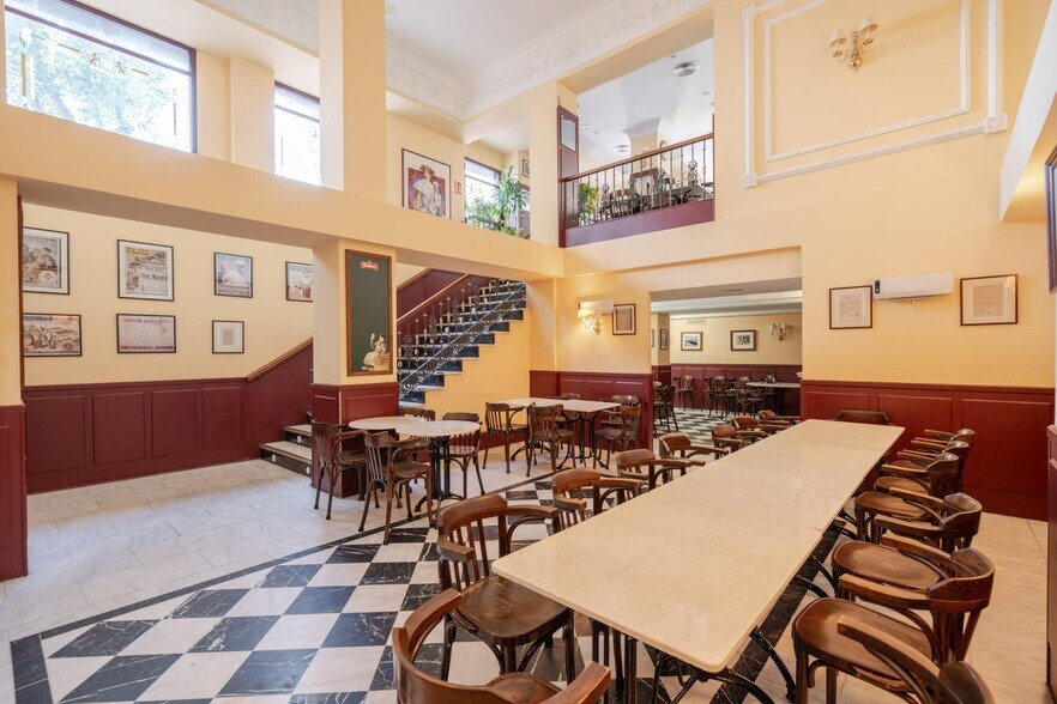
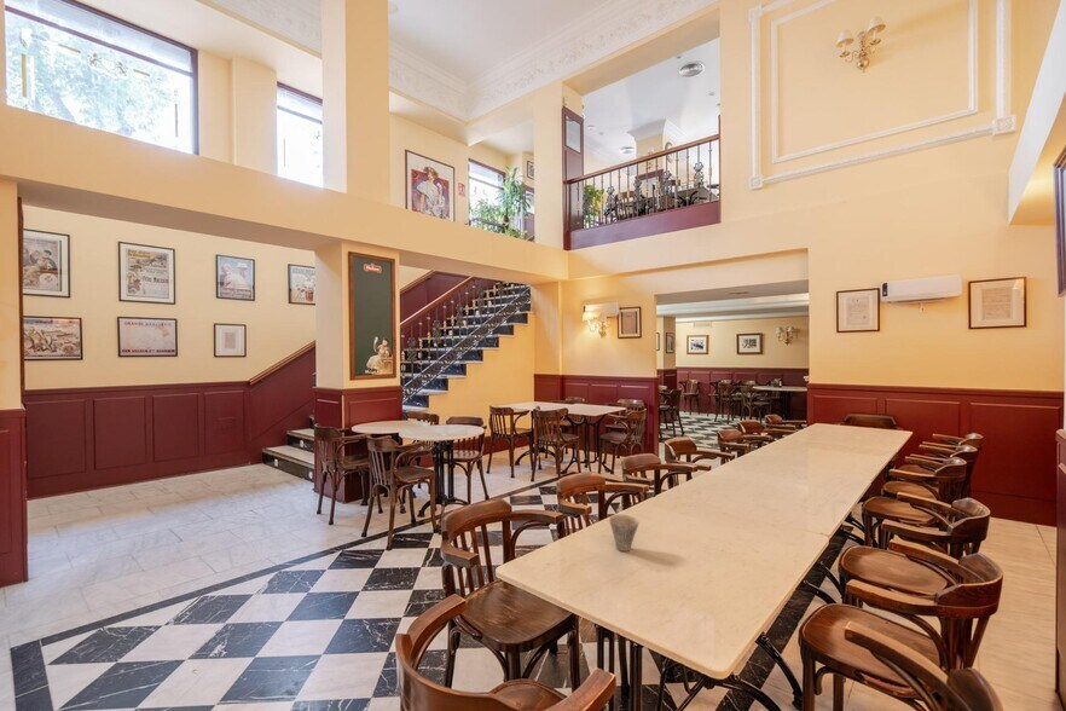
+ cup (624, 533)
